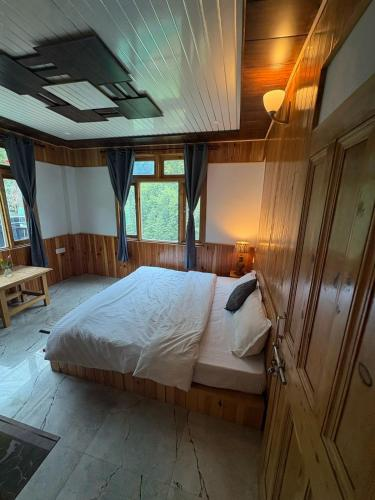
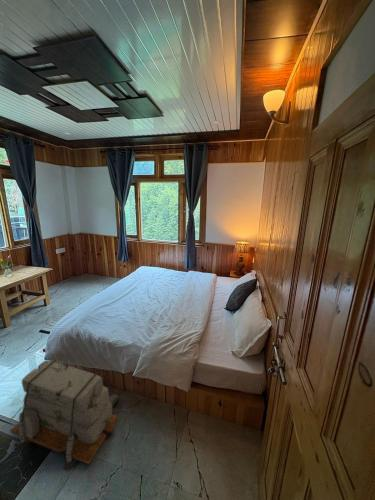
+ stone blocks on pallet (71, 397)
